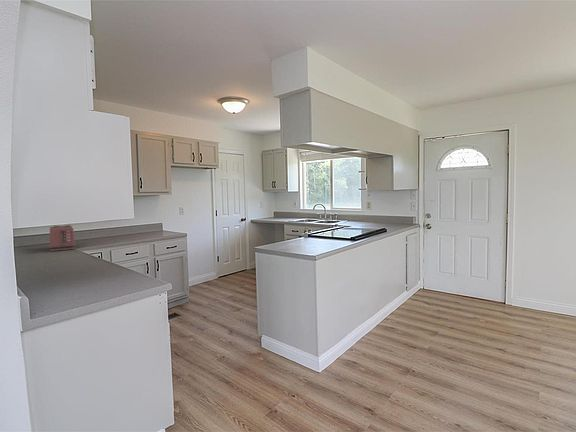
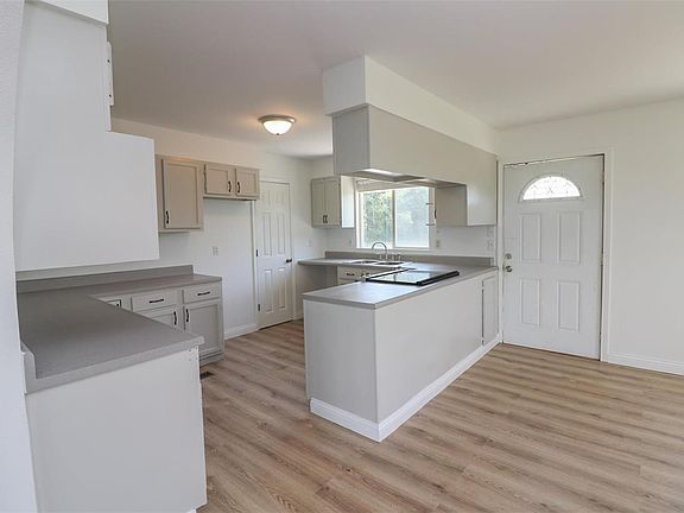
- toaster (61, 237)
